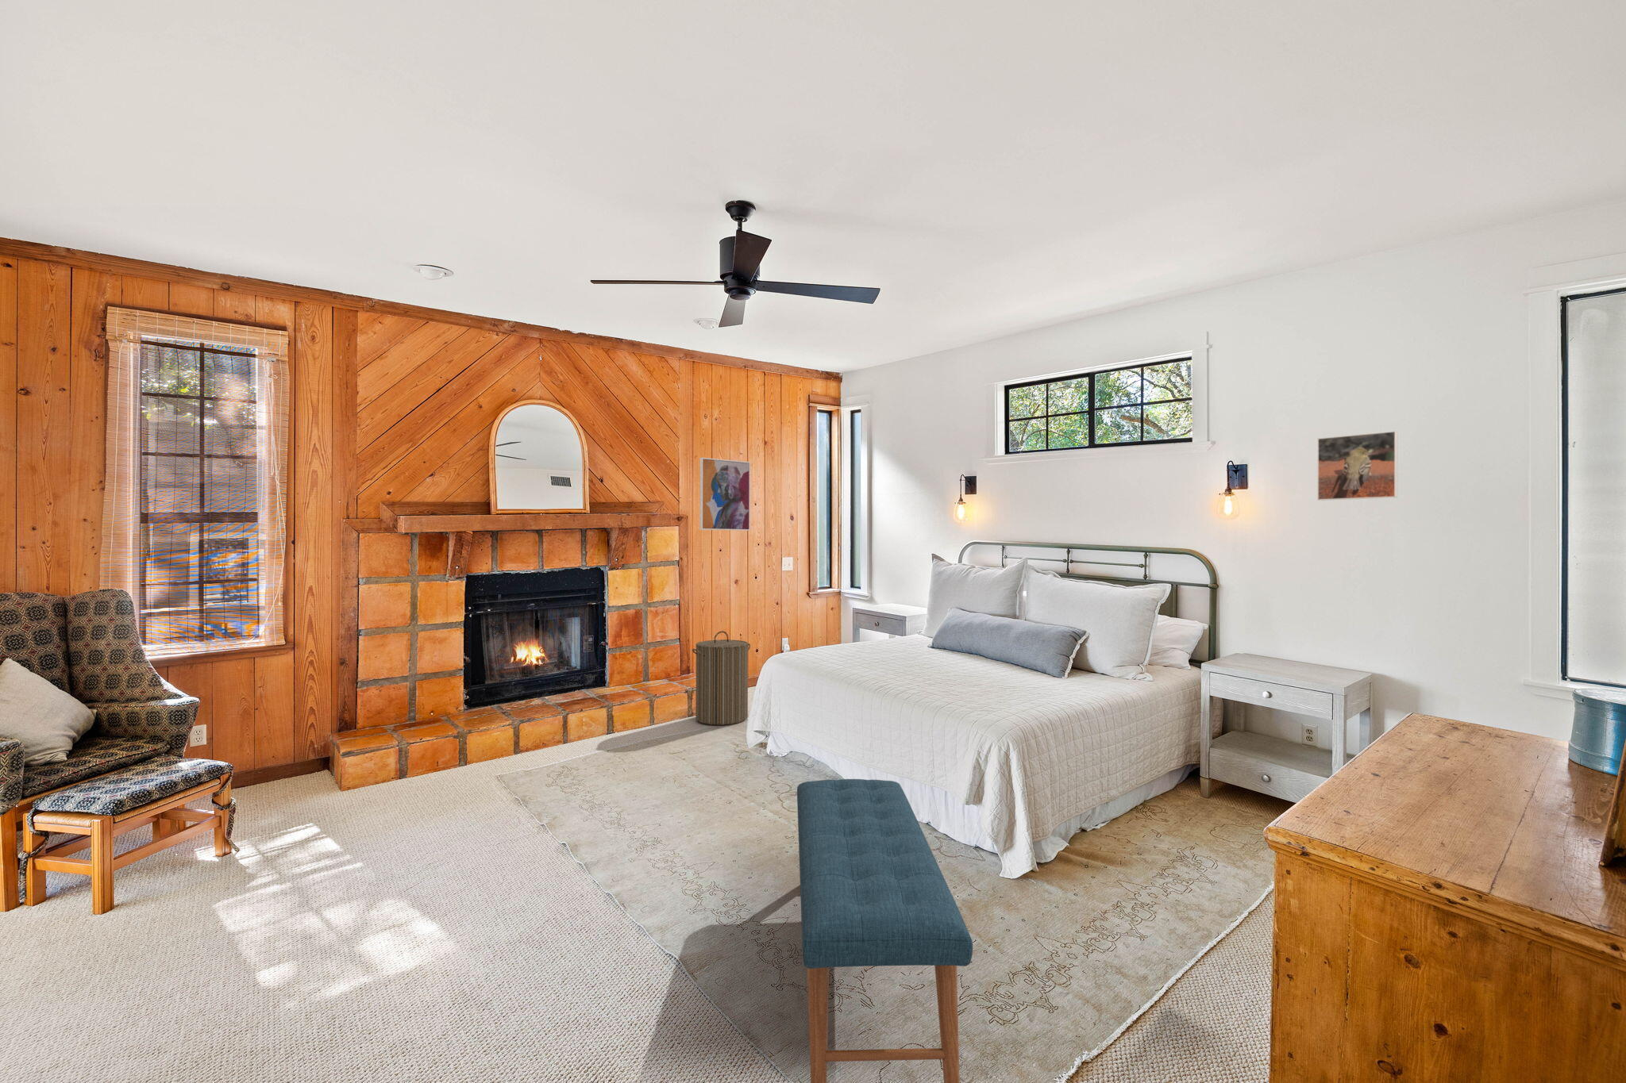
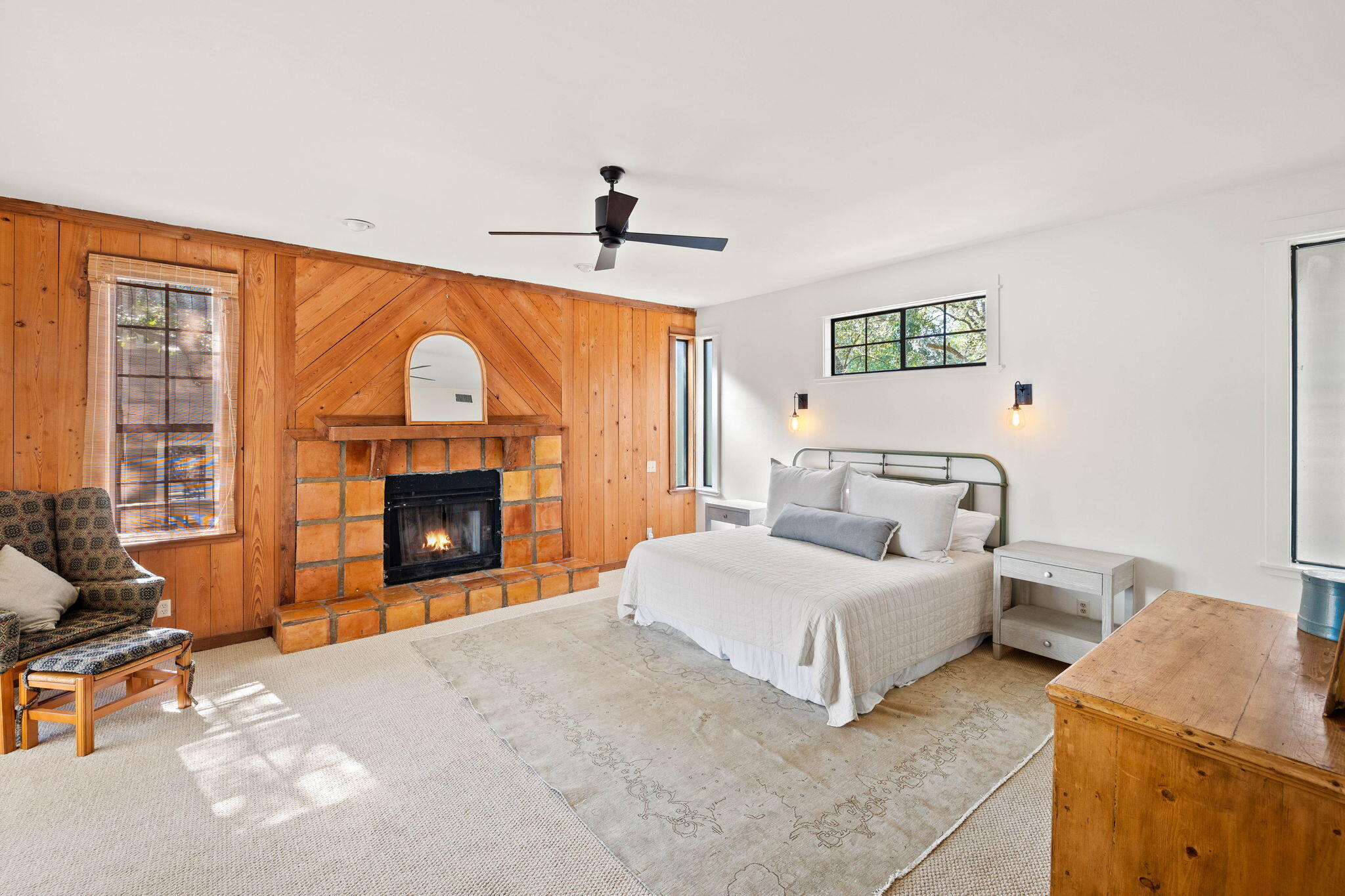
- wall art (725, 494)
- laundry hamper (722, 674)
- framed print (1356, 467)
- bench (863, 899)
